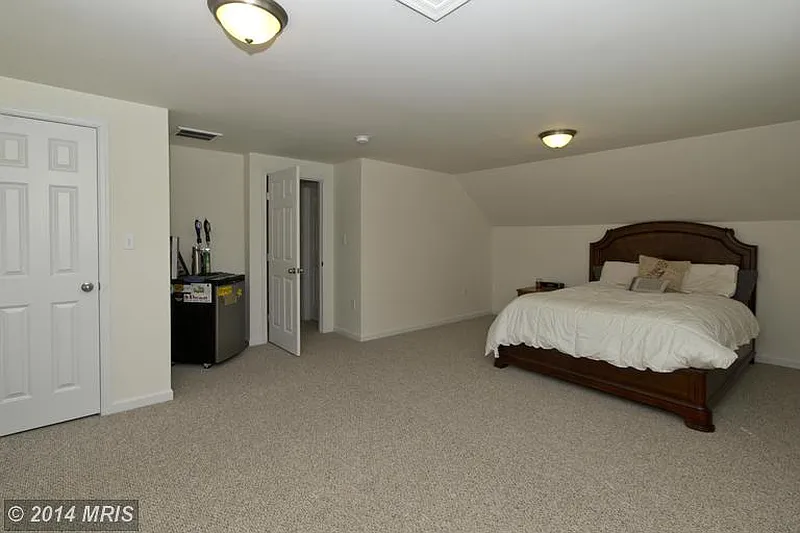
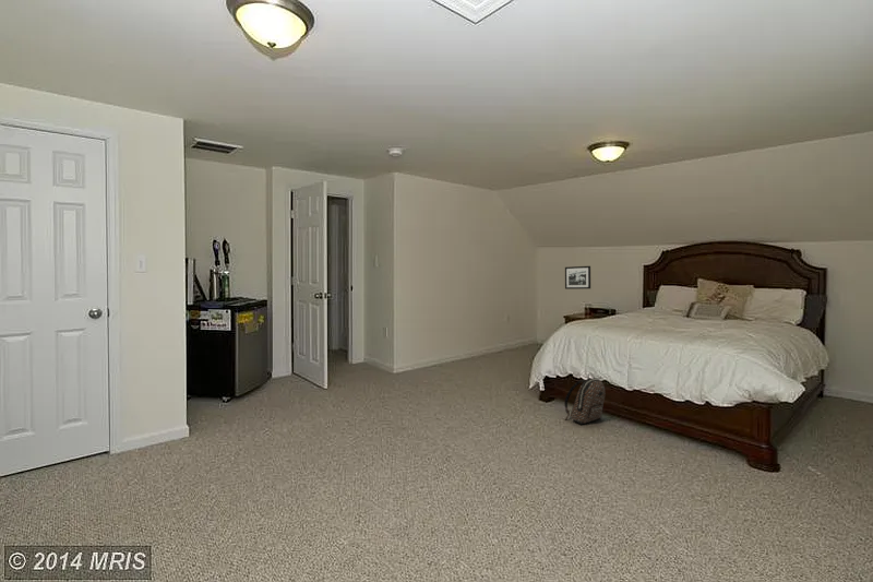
+ picture frame (577, 277)
+ backpack (586, 396)
